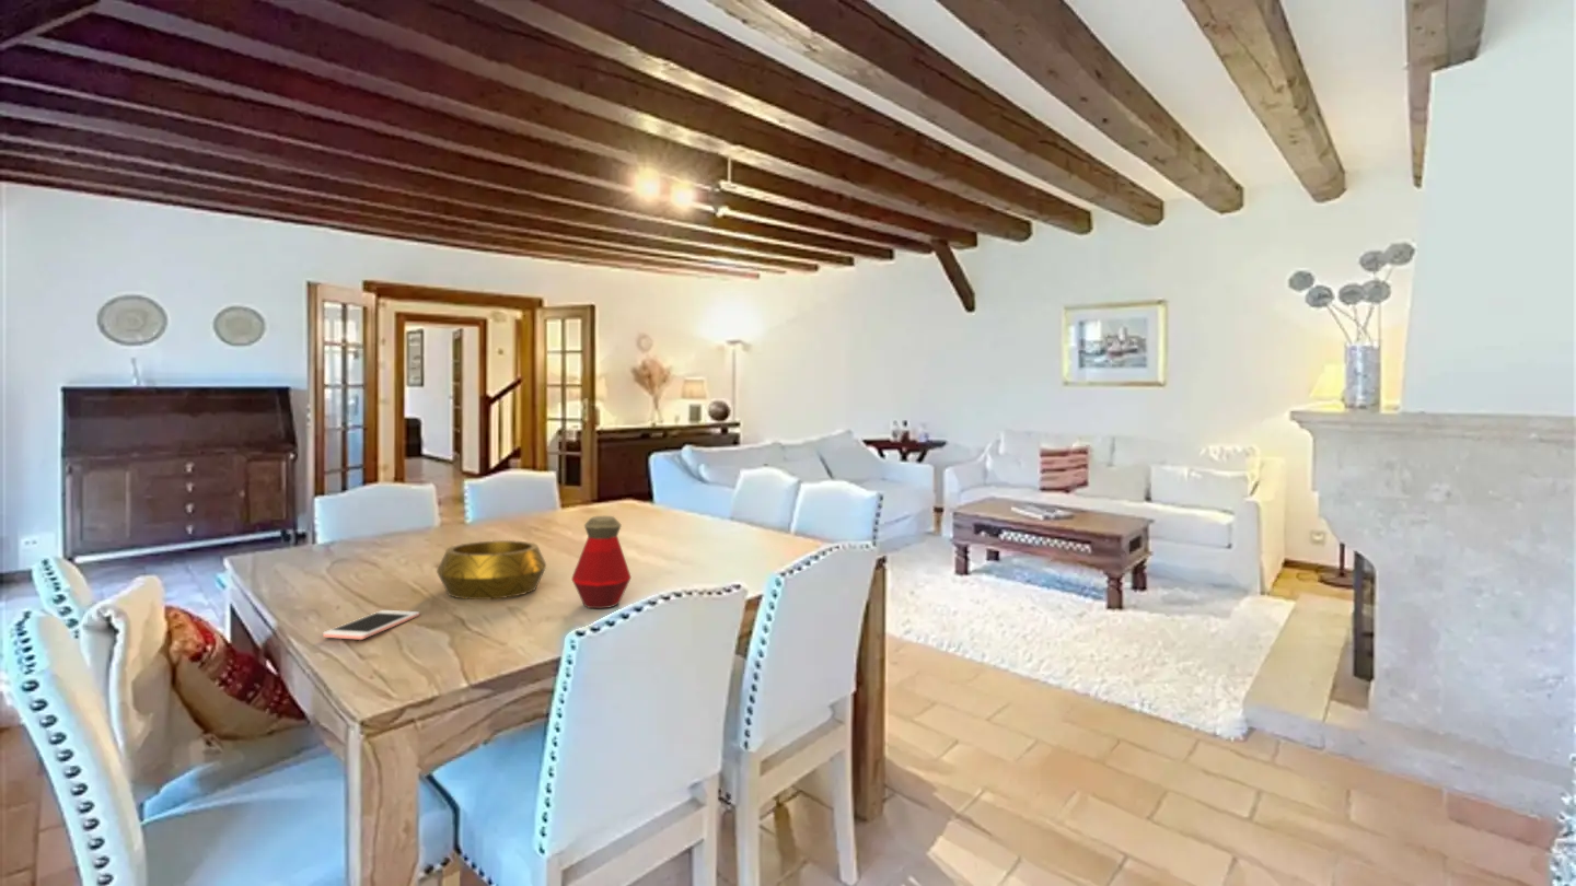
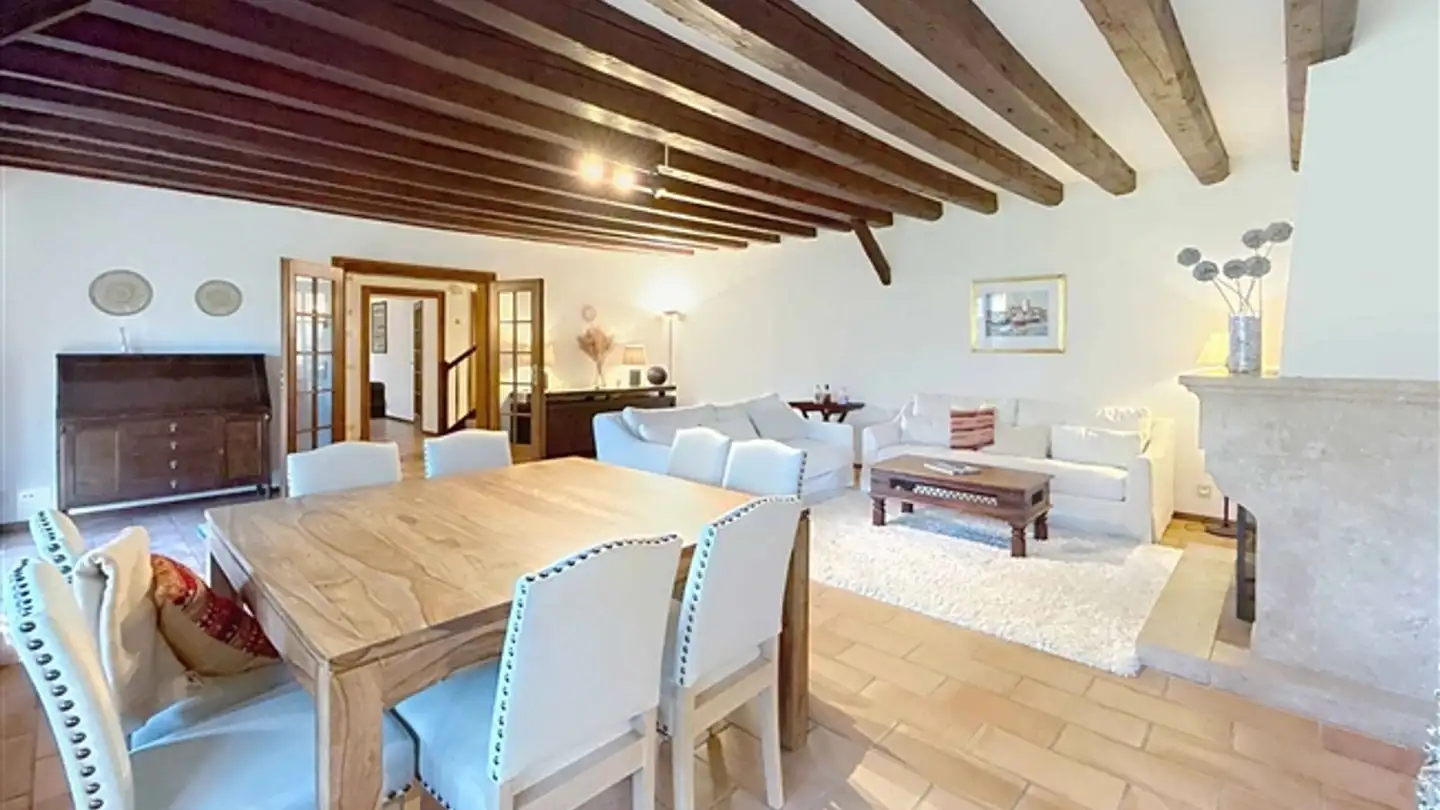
- decorative bowl (493, 568)
- bottle (601, 560)
- cell phone (373, 623)
